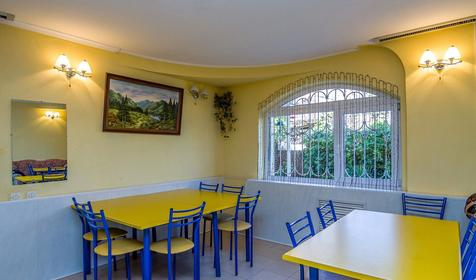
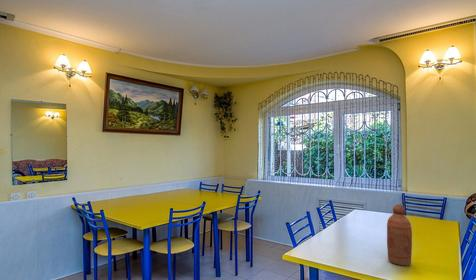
+ bottle (399, 233)
